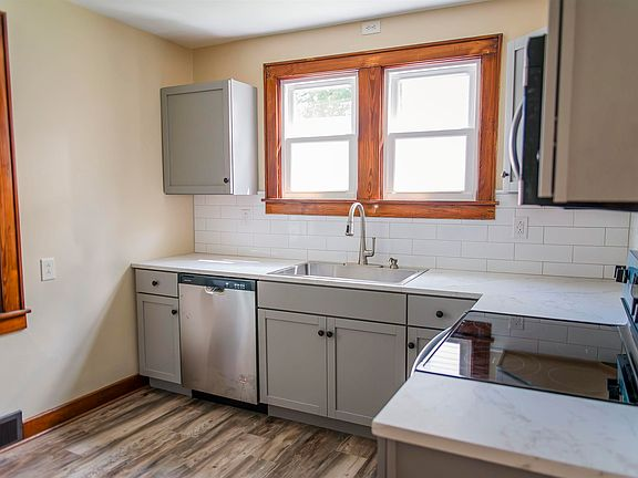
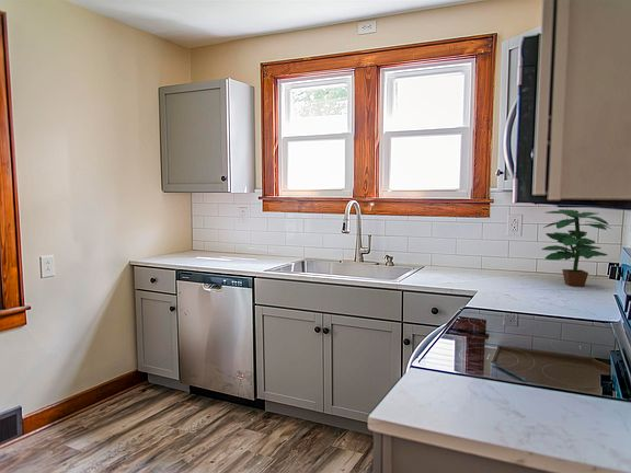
+ potted plant (575, 246)
